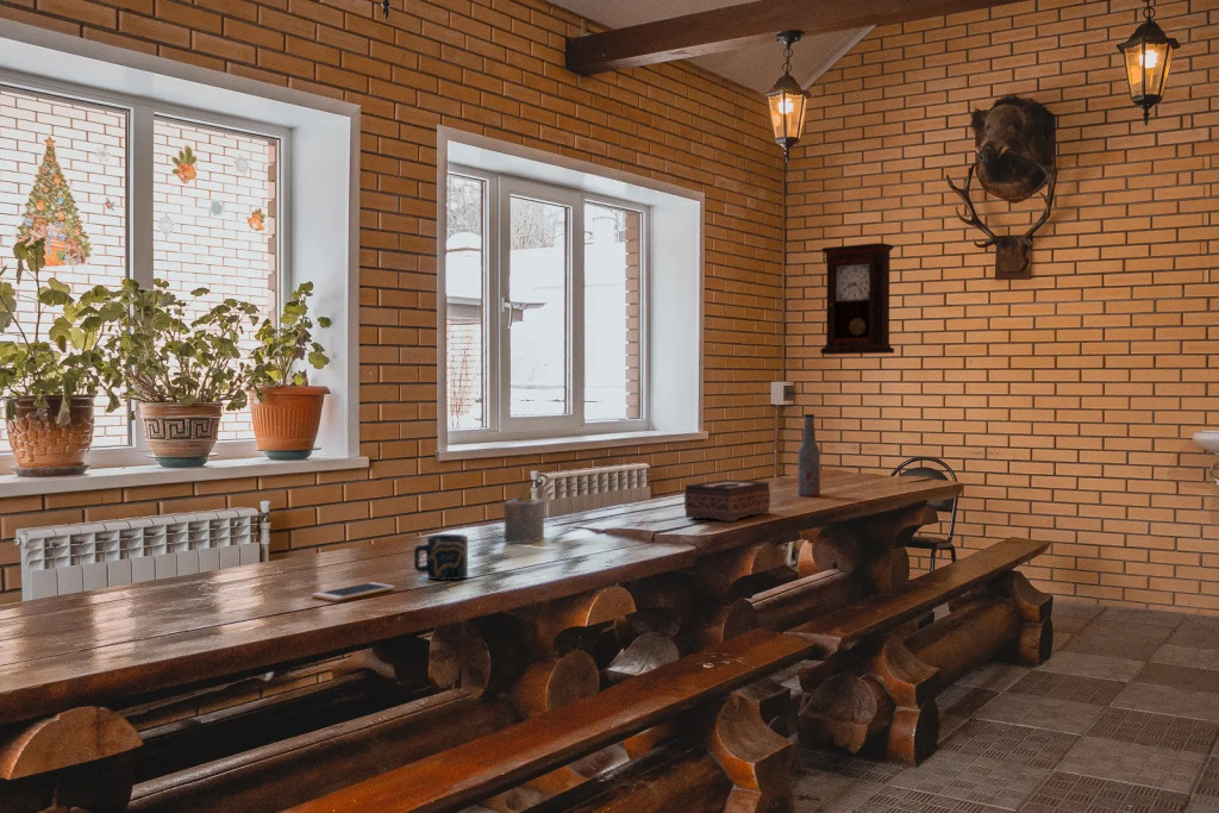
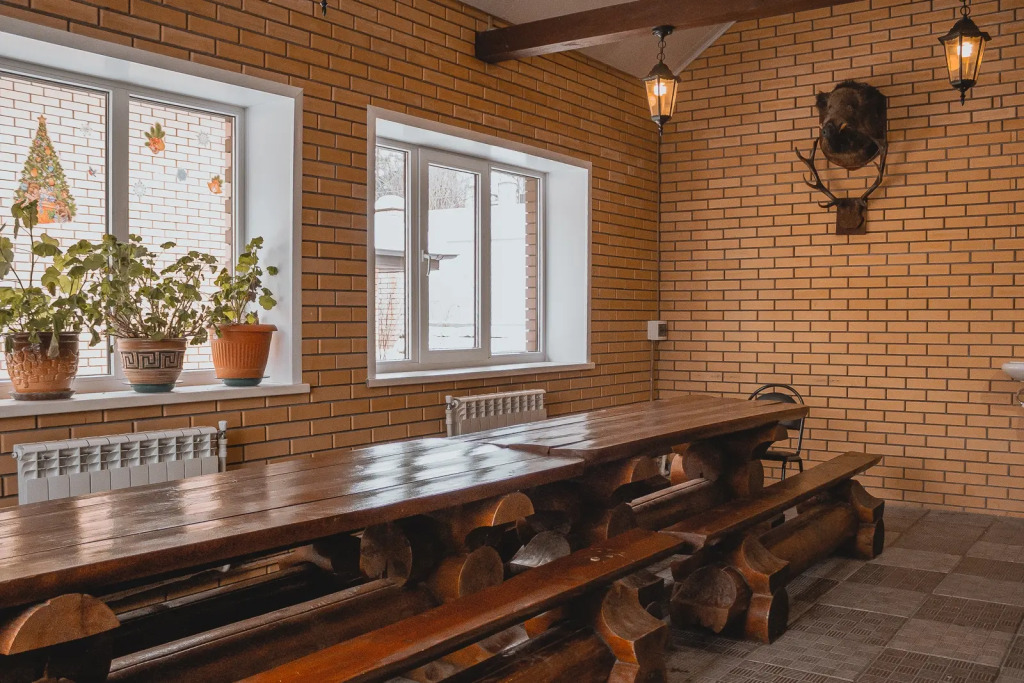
- napkin holder (524, 513)
- tissue box (727, 499)
- bottle (808, 455)
- cup (440, 557)
- pendulum clock (855, 300)
- cell phone (354, 590)
